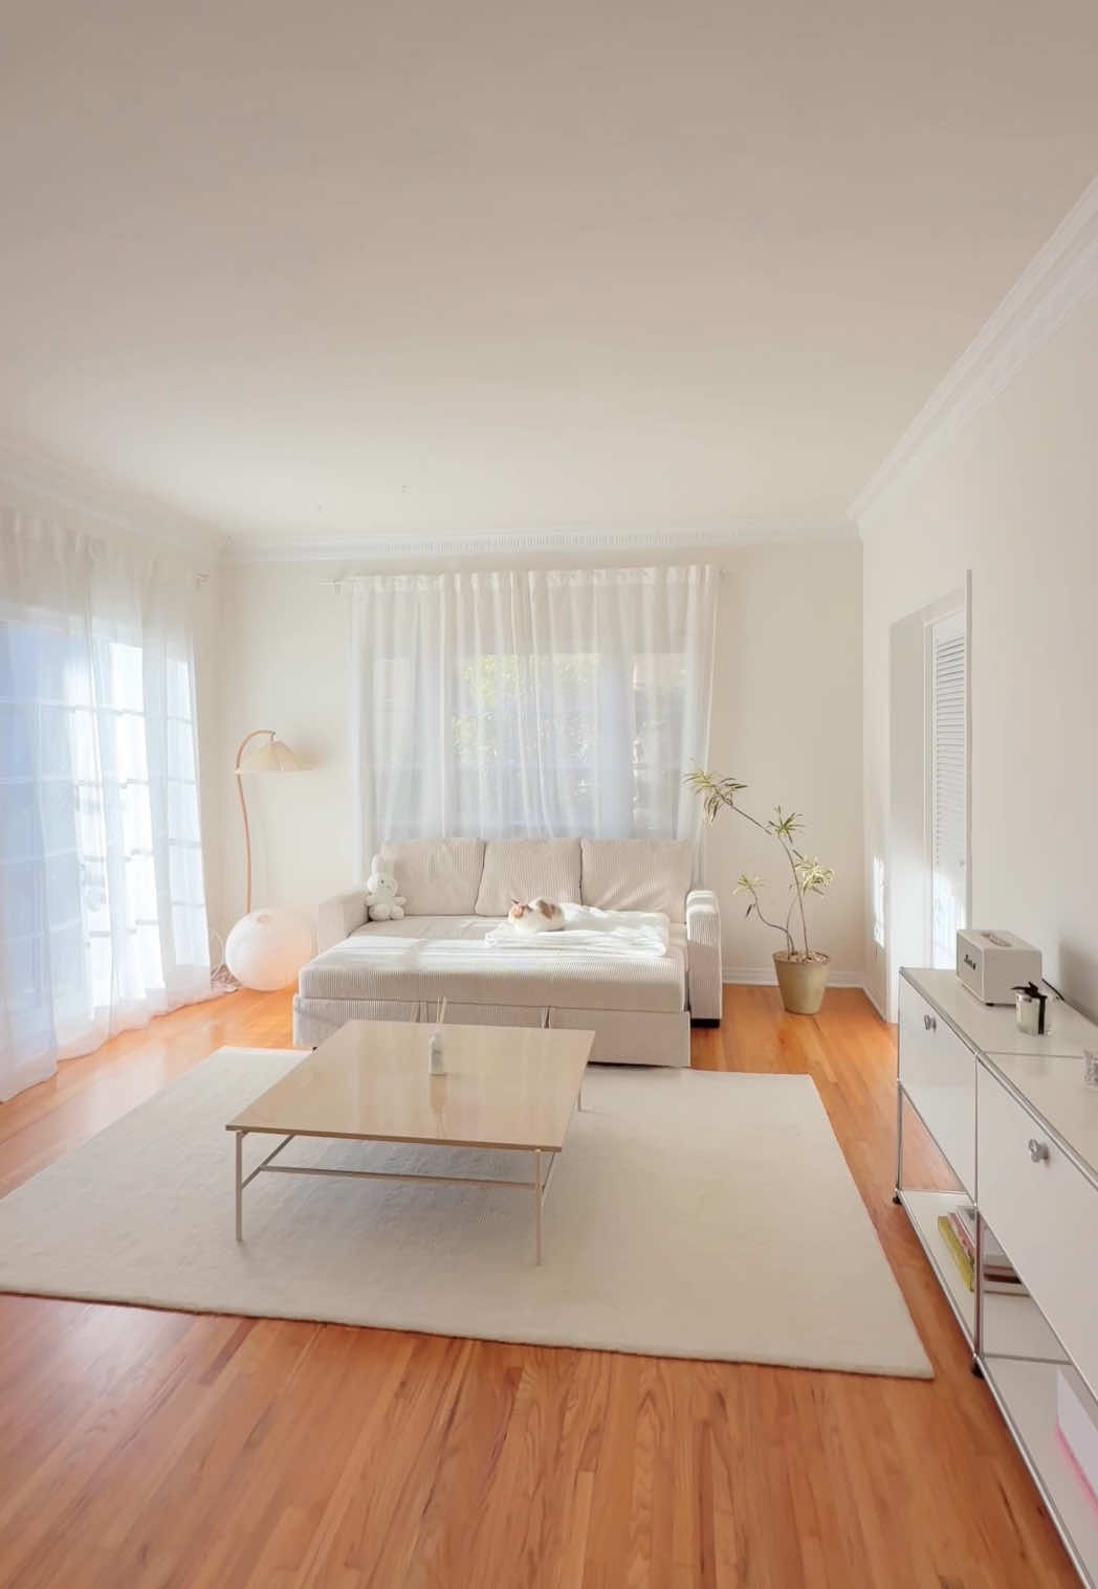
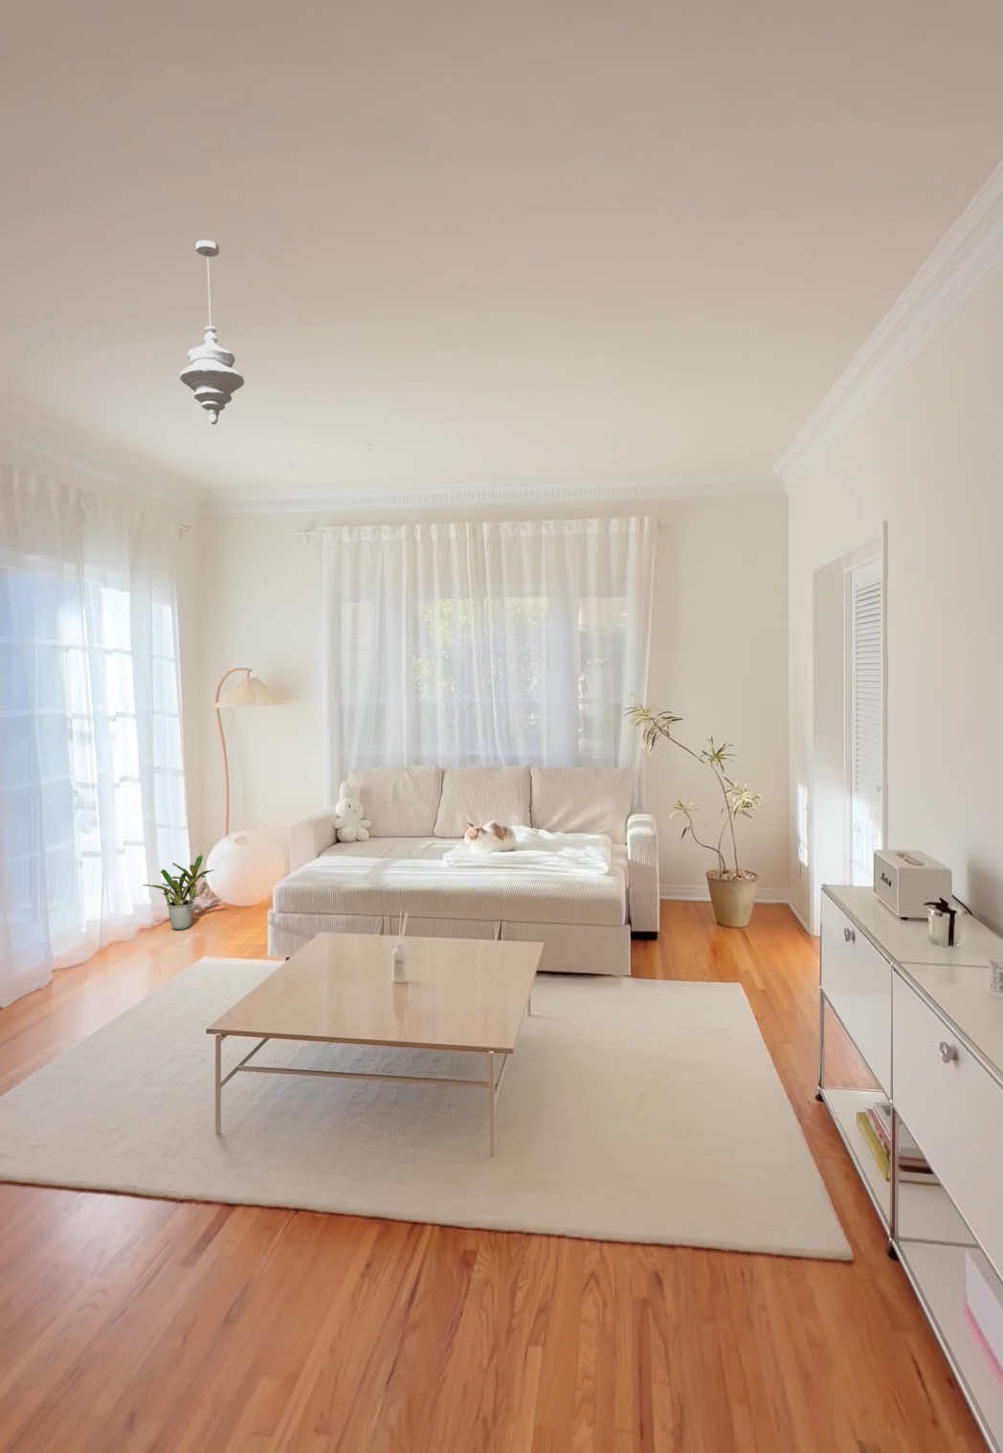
+ potted plant (185, 893)
+ pendant light (211, 335)
